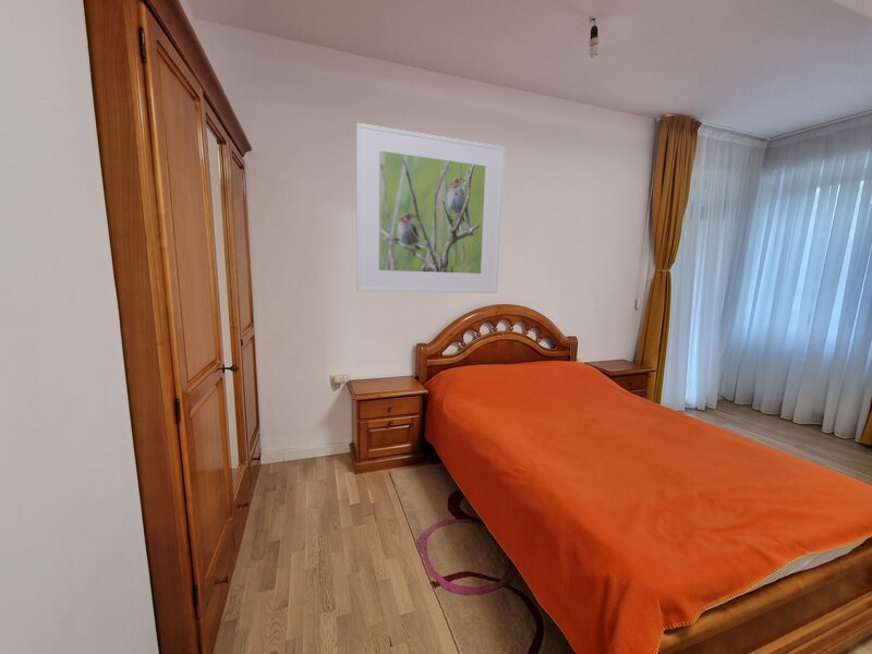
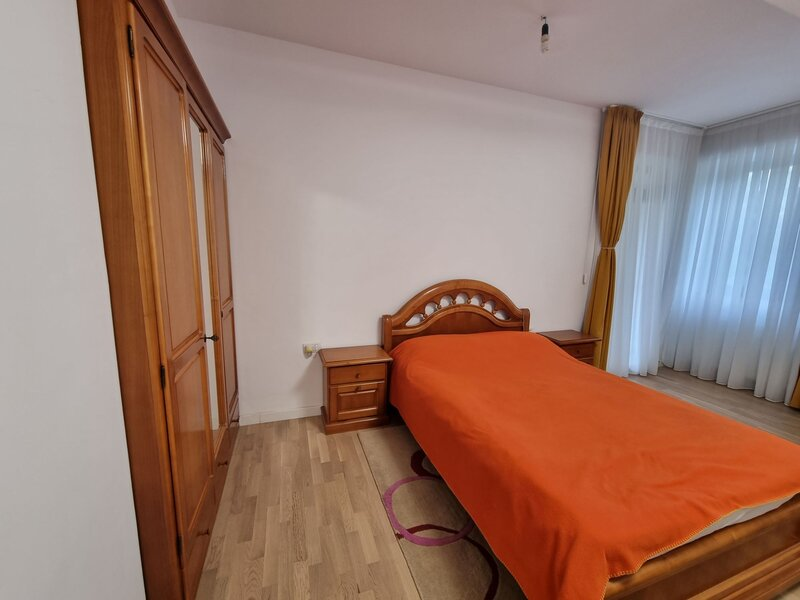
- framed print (433, 216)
